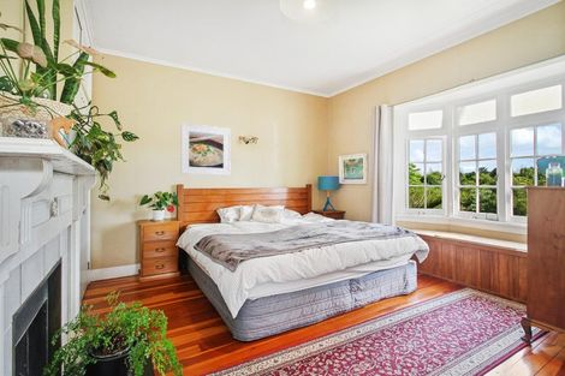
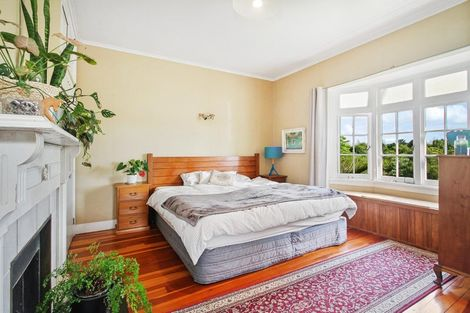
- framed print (206, 150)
